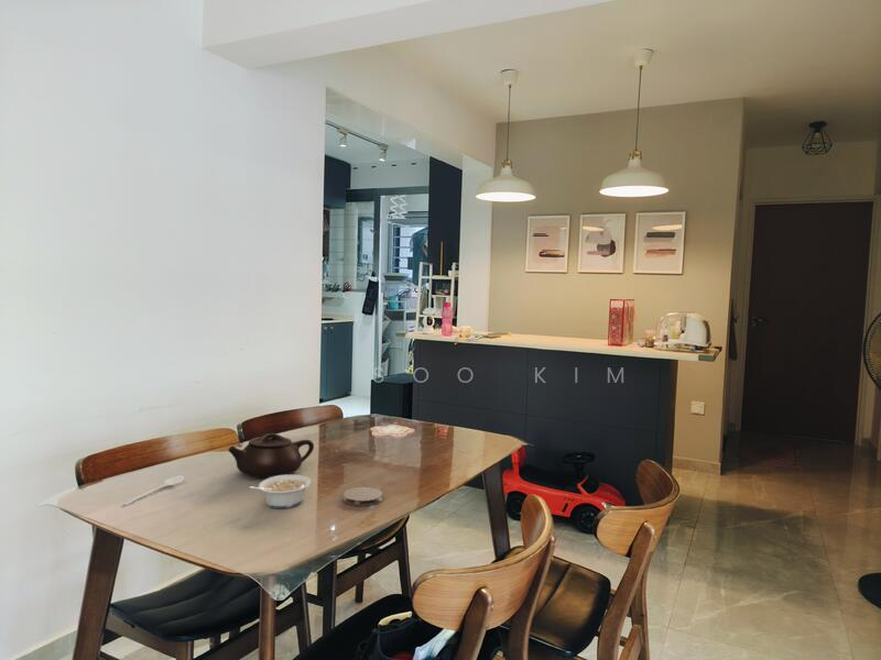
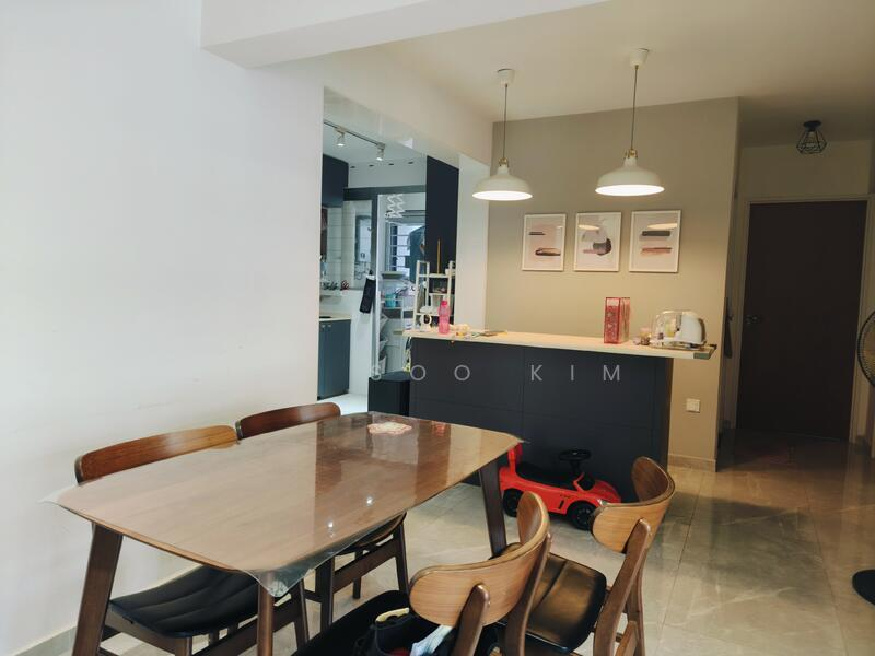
- teapot (271, 452)
- coaster (362, 496)
- legume (283, 491)
- stirrer (154, 490)
